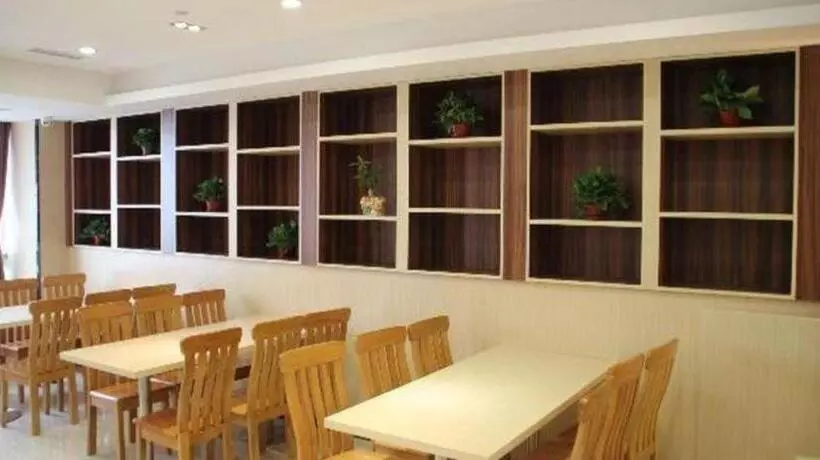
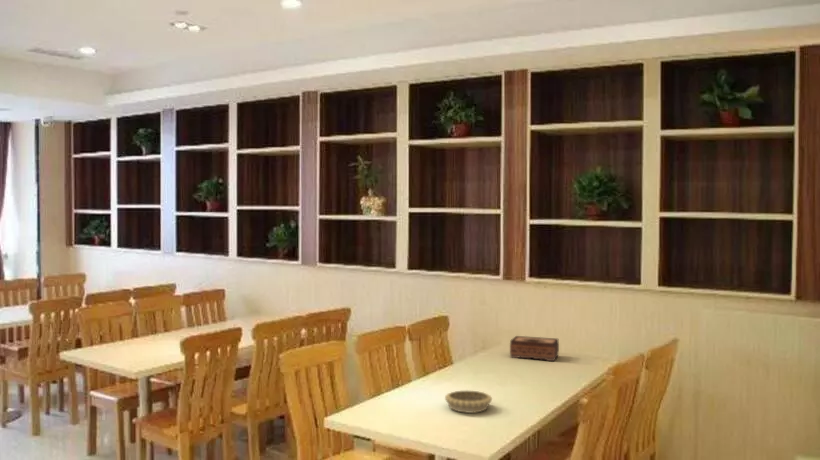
+ decorative bowl (468, 401)
+ tissue box (534, 348)
